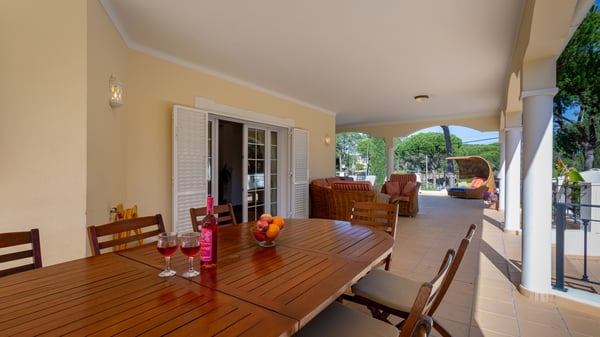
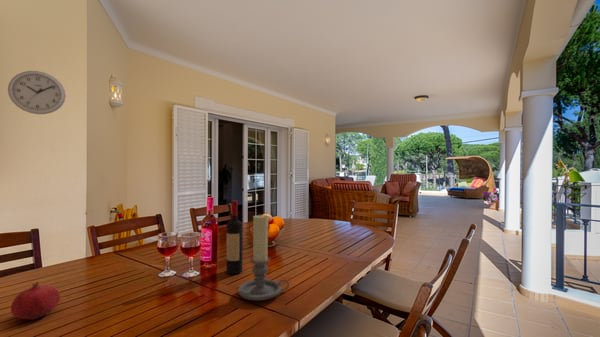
+ candle holder (264, 254)
+ wall clock (37, 92)
+ wine bottle (234, 236)
+ fruit (36, 298)
